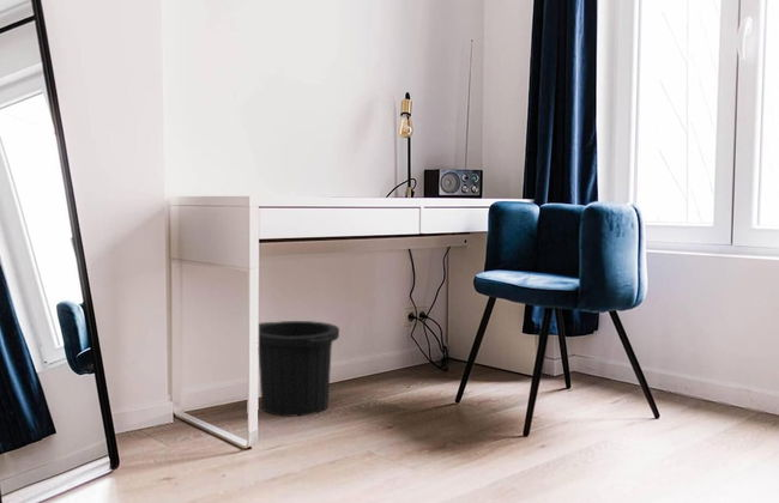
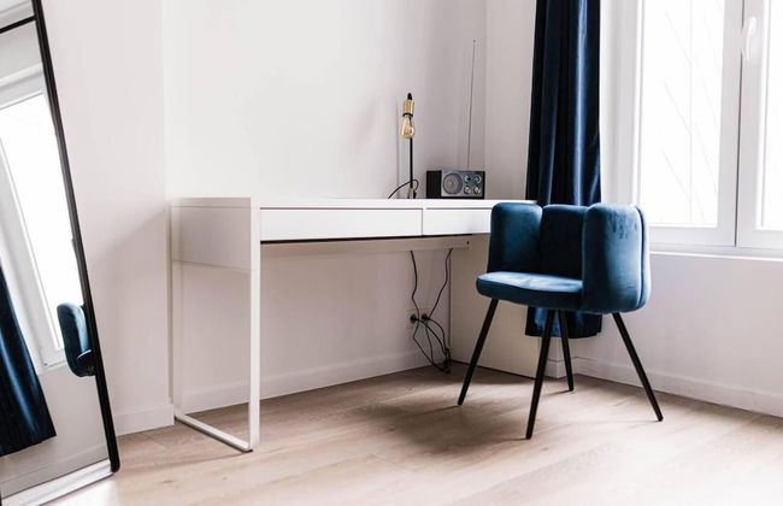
- trash can (295, 366)
